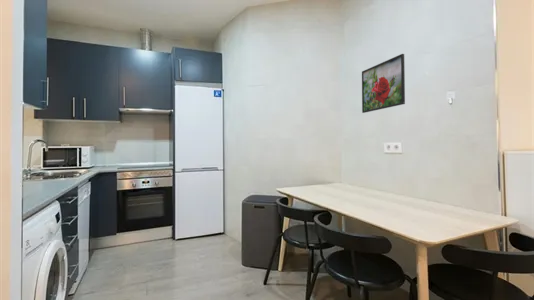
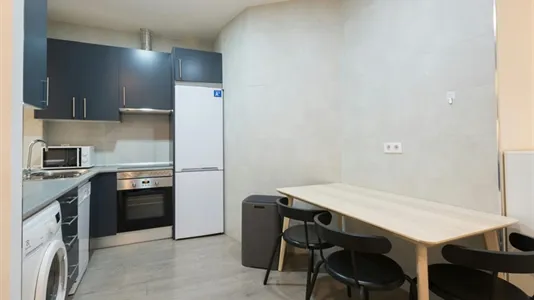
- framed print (381, 86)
